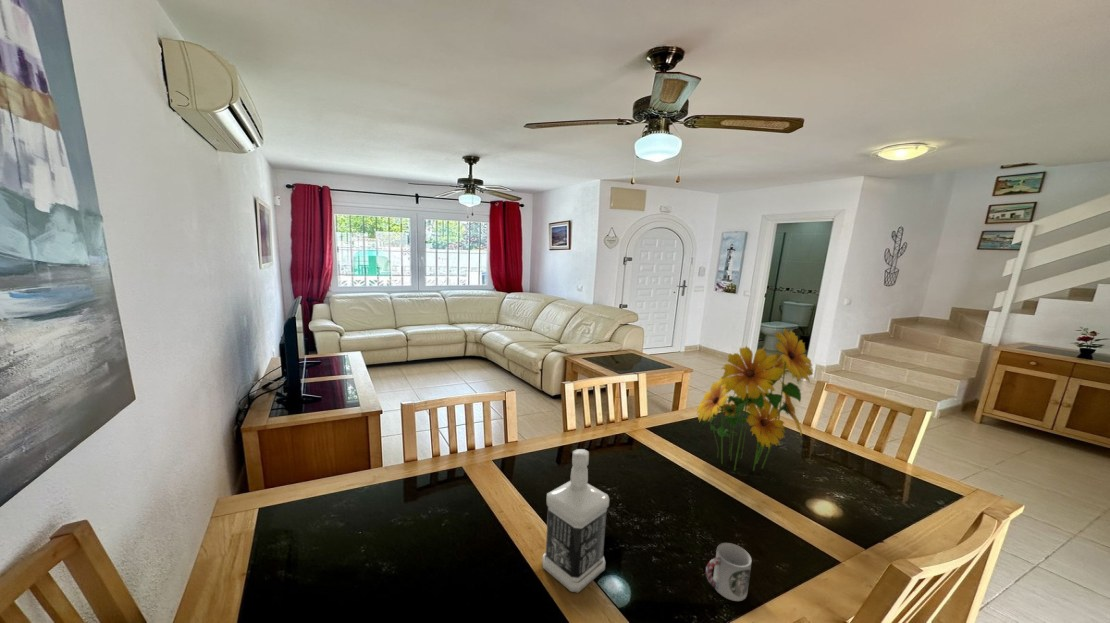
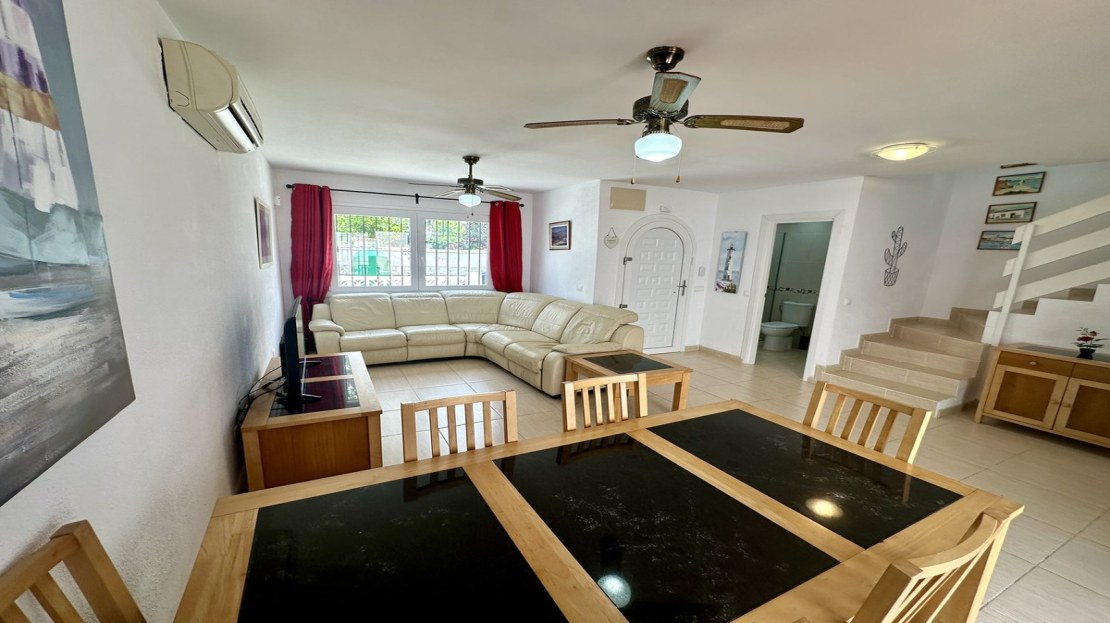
- bottle (577, 510)
- flower bouquet (755, 399)
- cup (725, 572)
